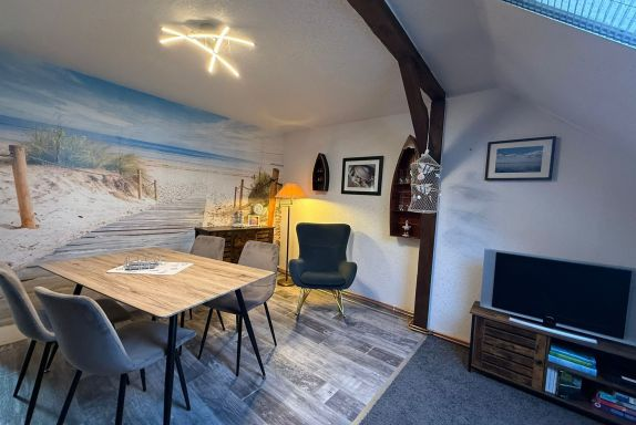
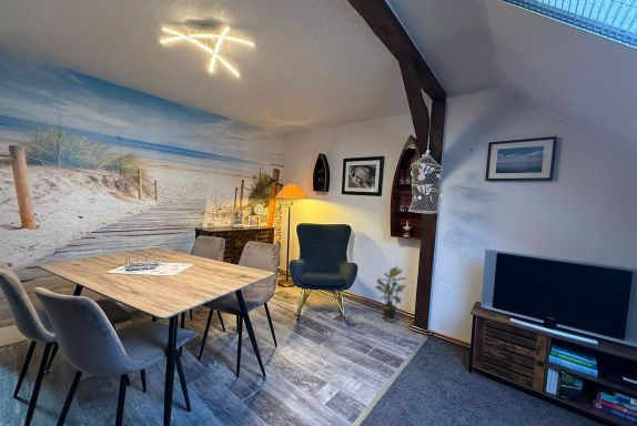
+ potted plant (390, 292)
